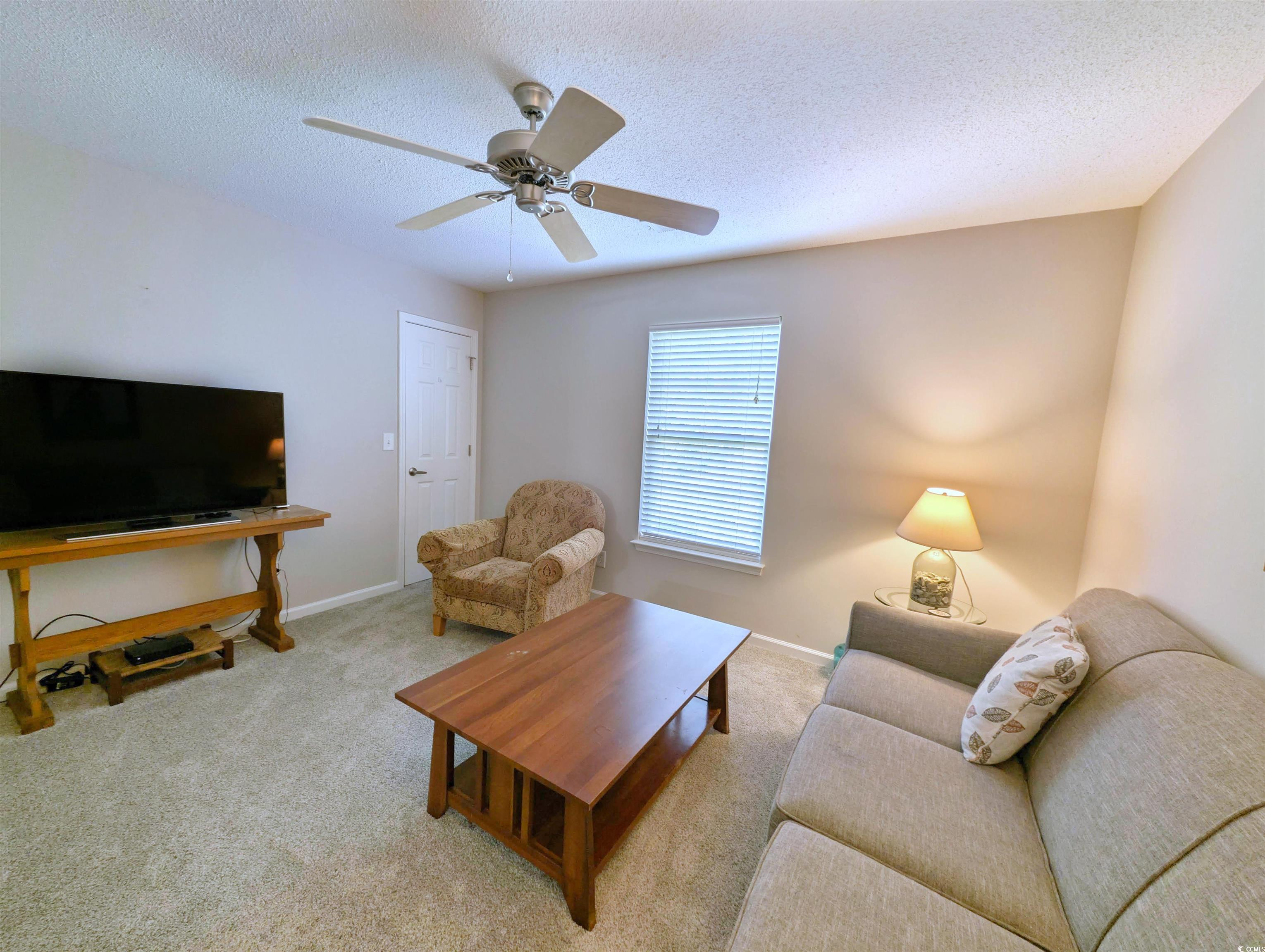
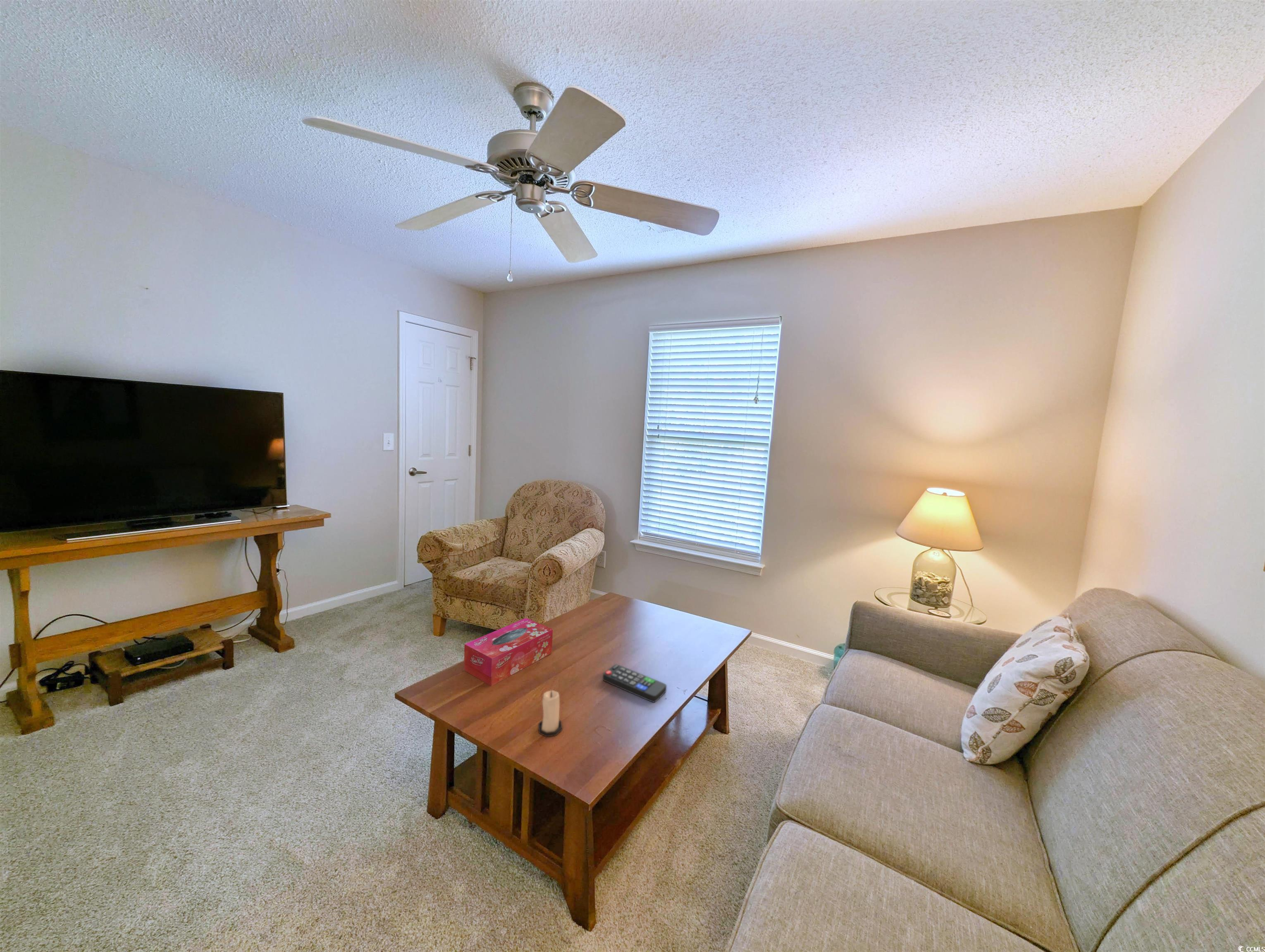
+ remote control (634, 682)
+ candle (551, 709)
+ tissue box (510, 649)
